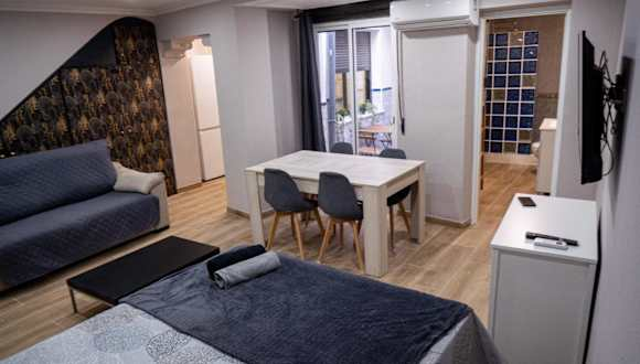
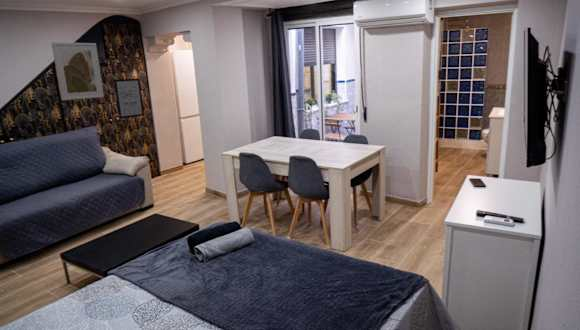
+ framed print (79, 71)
+ wall art (129, 98)
